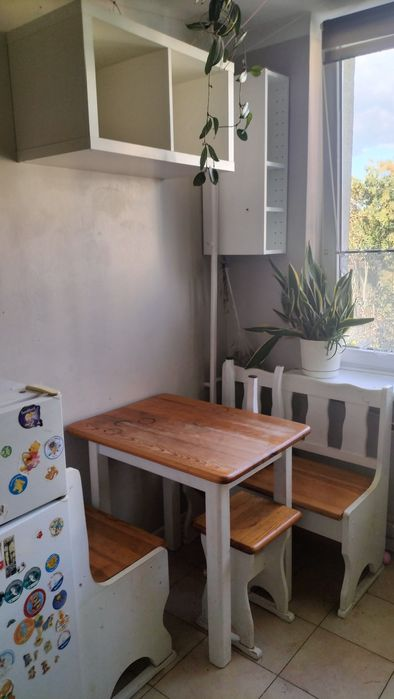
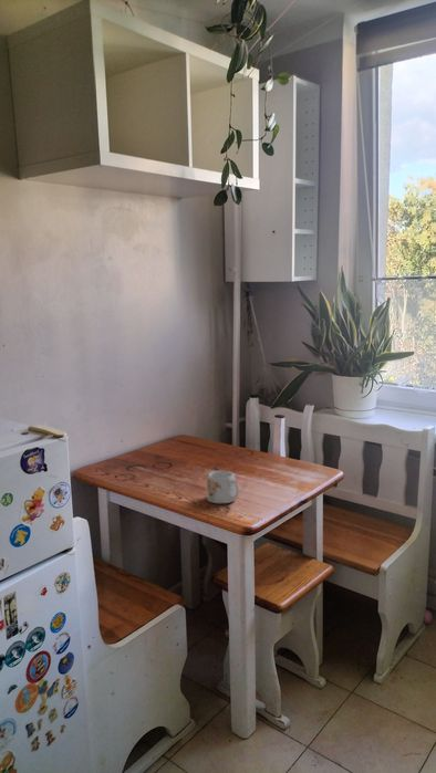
+ mug (225, 488)
